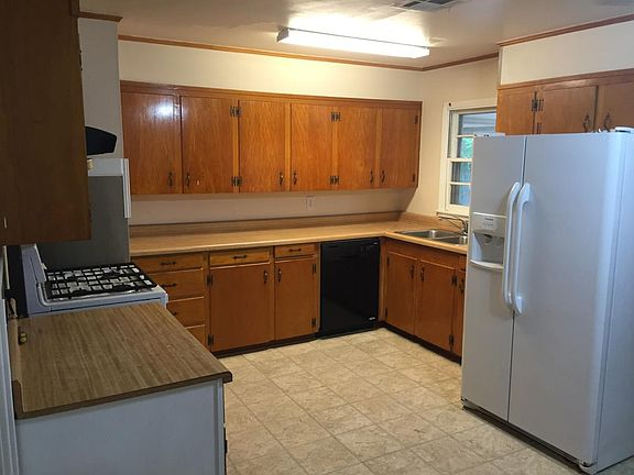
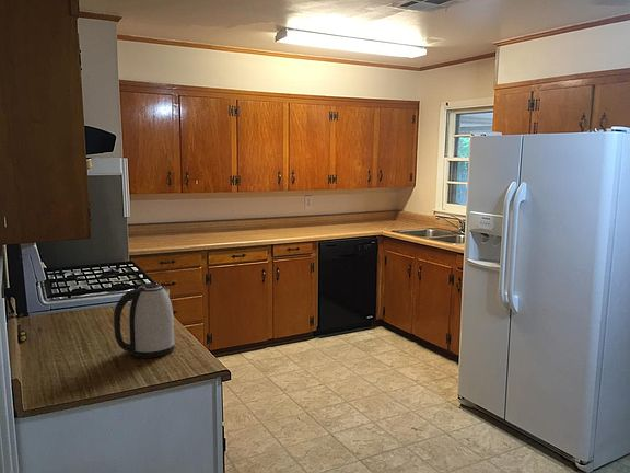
+ kettle (143, 319)
